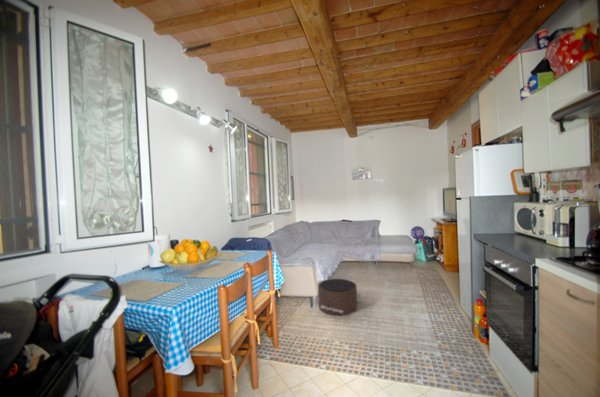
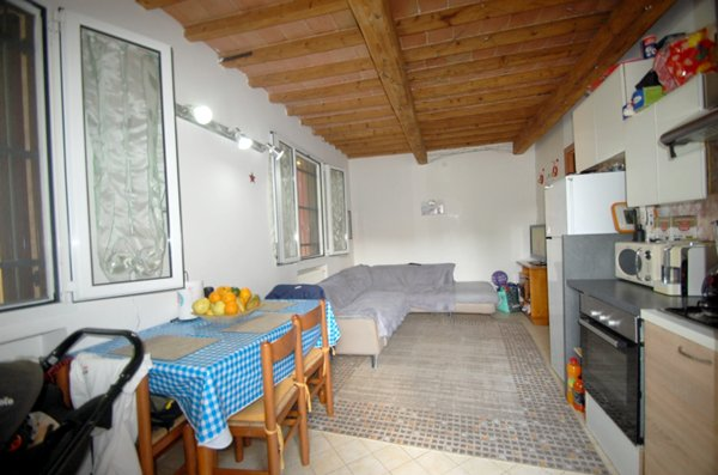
- pouf (340, 296)
